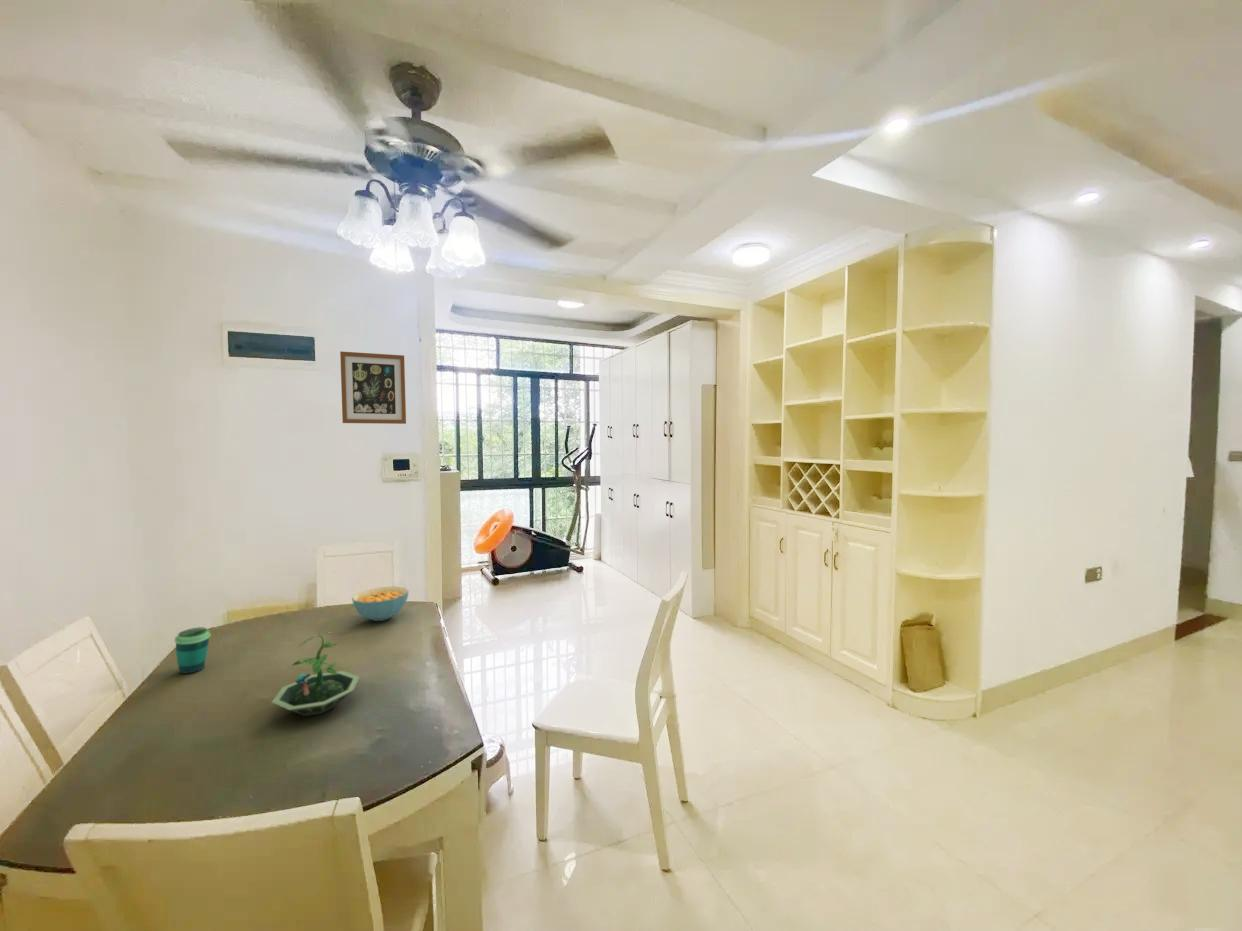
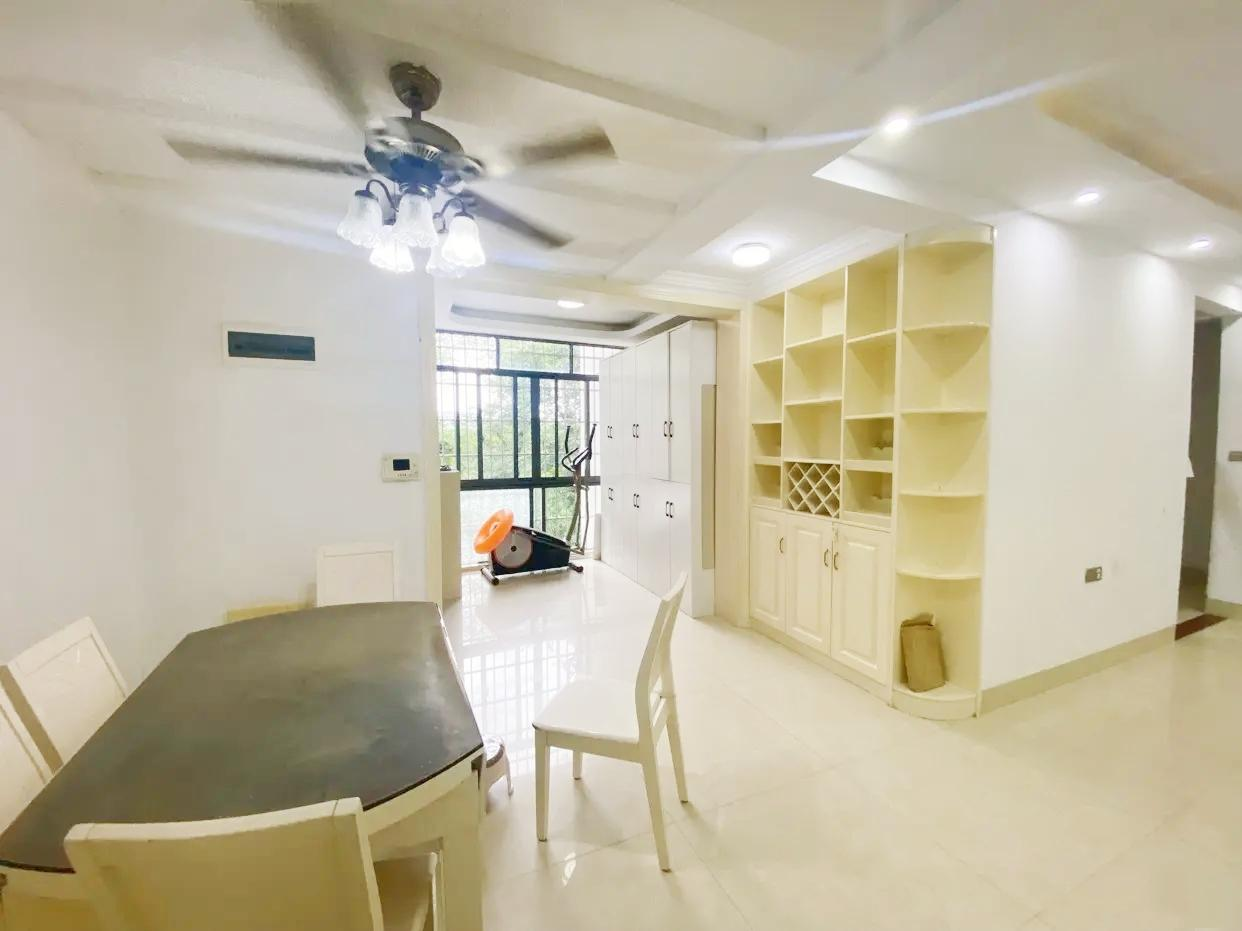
- cereal bowl (381, 606)
- terrarium (318, 650)
- wall art (374, 388)
- cup (193, 650)
